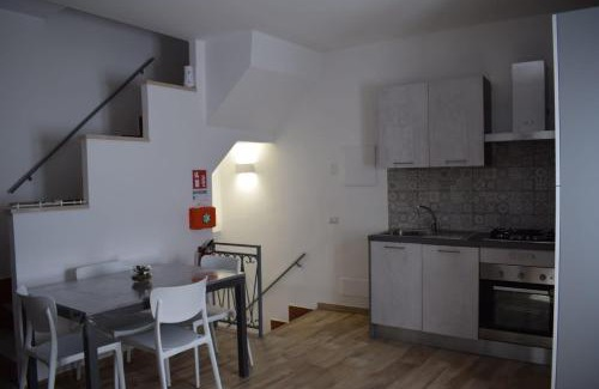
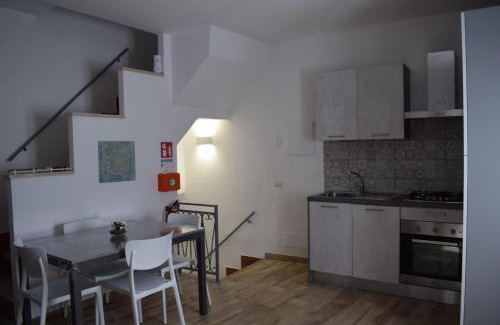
+ wall art (117, 161)
